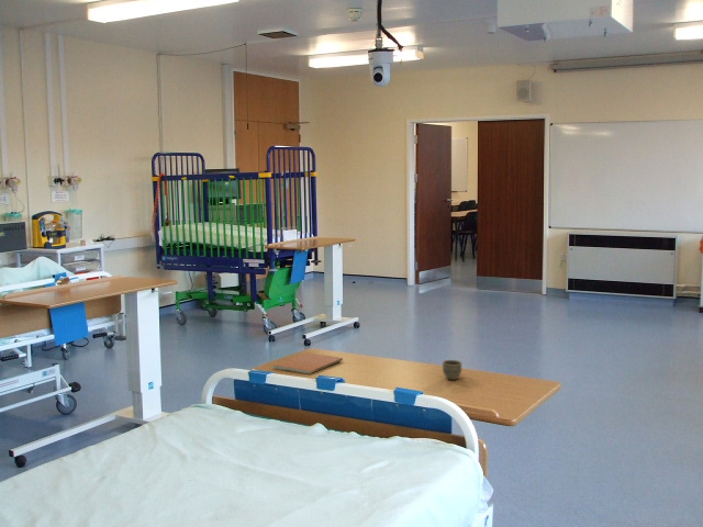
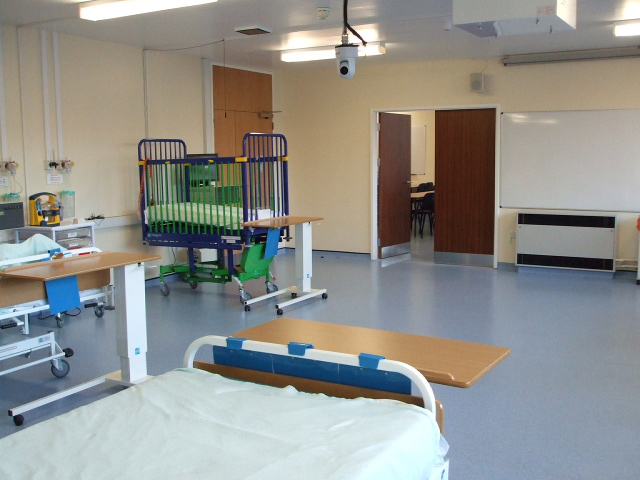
- cup (454, 369)
- book (309, 362)
